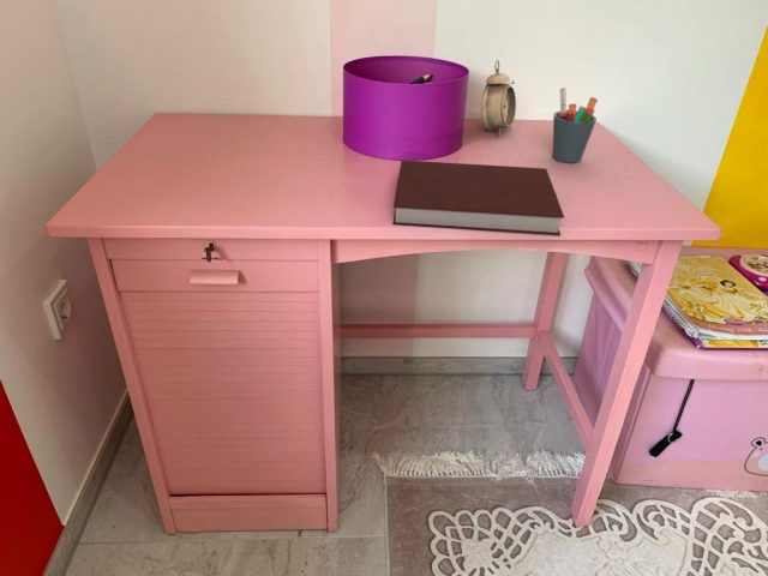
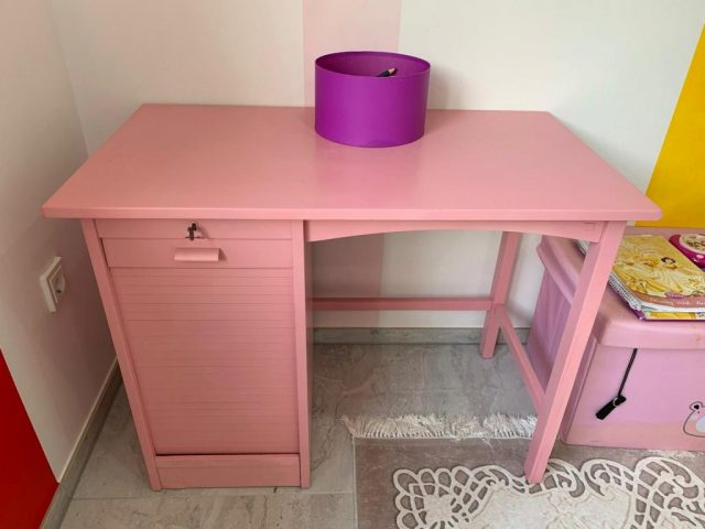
- pen holder (574, 126)
- notebook (474, 194)
- alarm clock (499, 96)
